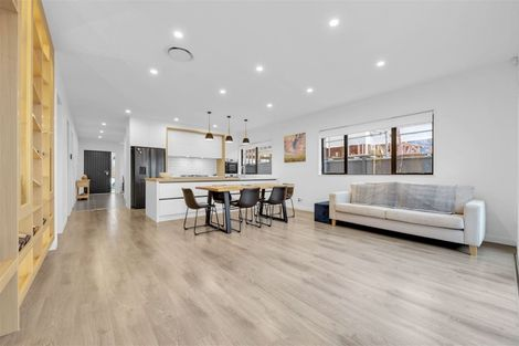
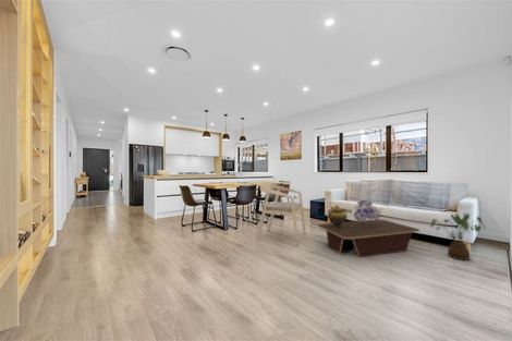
+ coffee table (366, 236)
+ house plant (455, 234)
+ ceramic pot (337, 215)
+ armchair (281, 209)
+ bouquet (363, 211)
